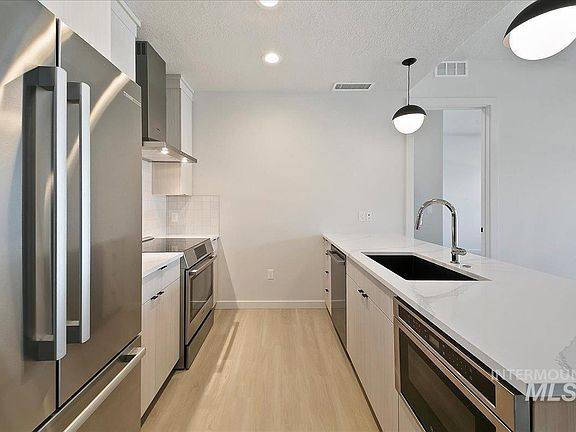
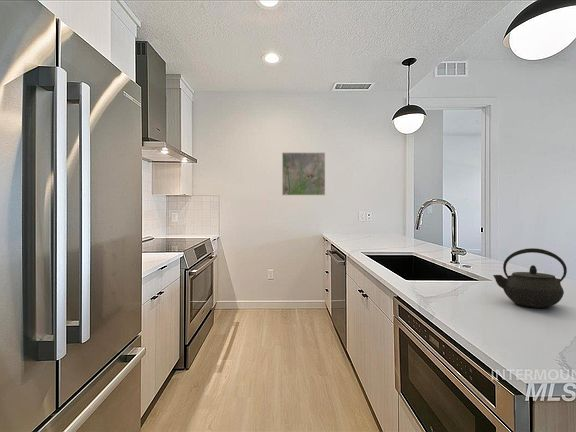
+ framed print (303, 174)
+ kettle (528, 276)
